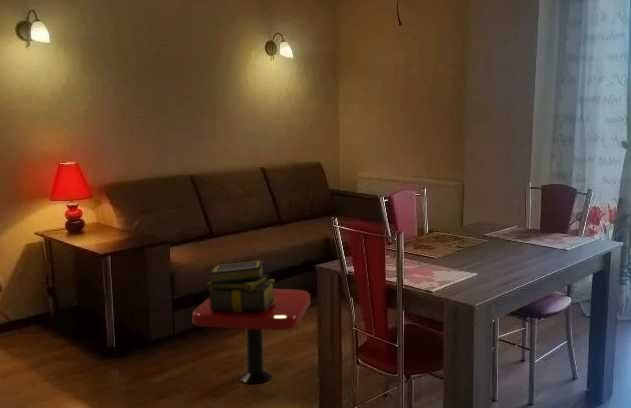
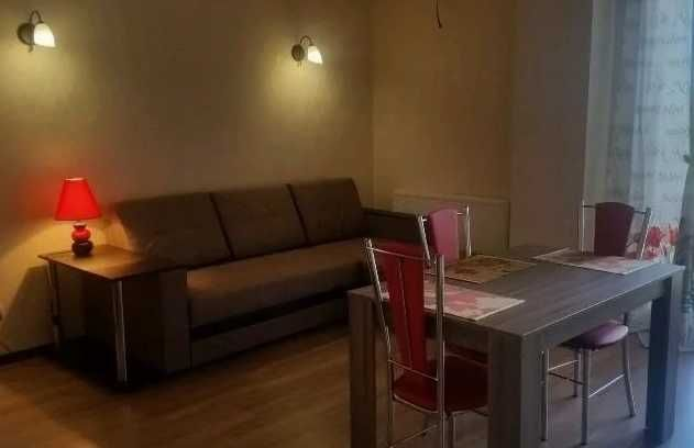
- pedestal table (254, 339)
- stack of books (240, 285)
